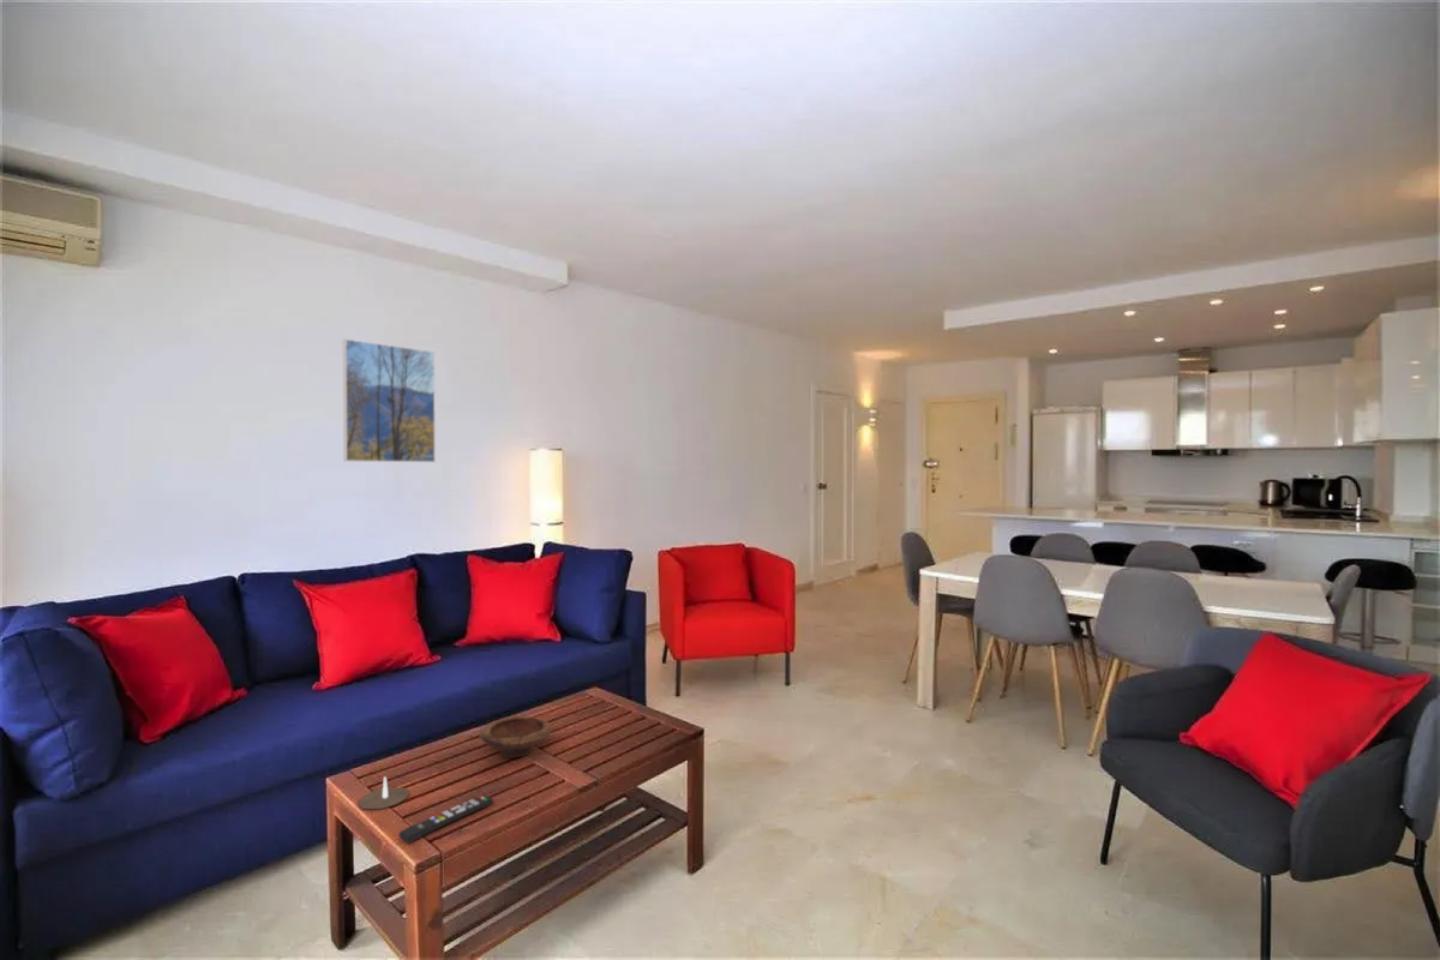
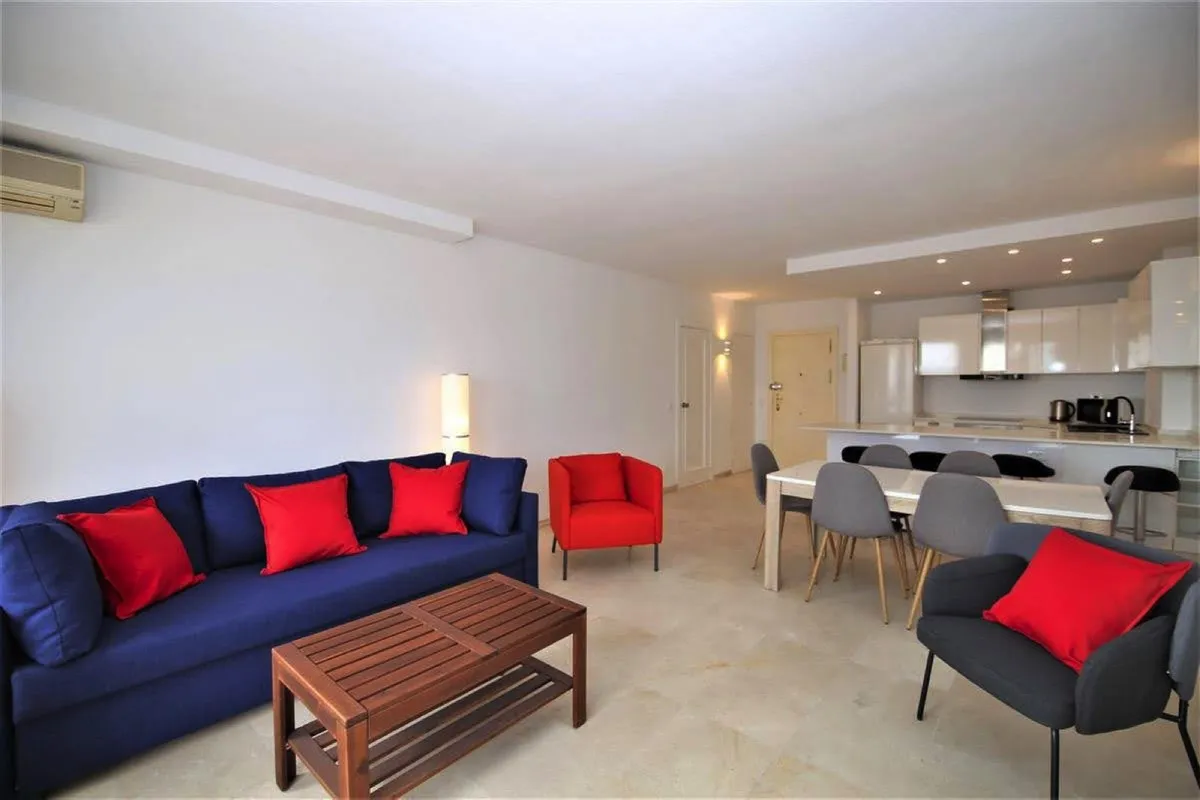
- remote control (448, 816)
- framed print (391, 403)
- candle (383, 786)
- bowl (516, 739)
